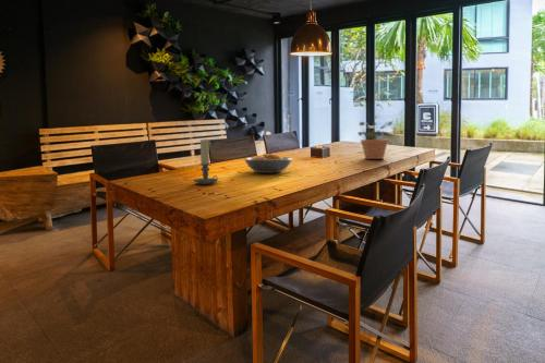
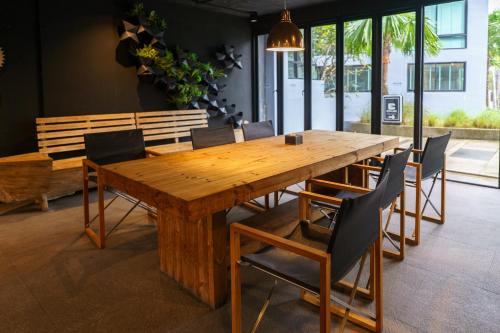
- potted plant (376, 140)
- candle holder (206, 160)
- fruit bowl (268, 164)
